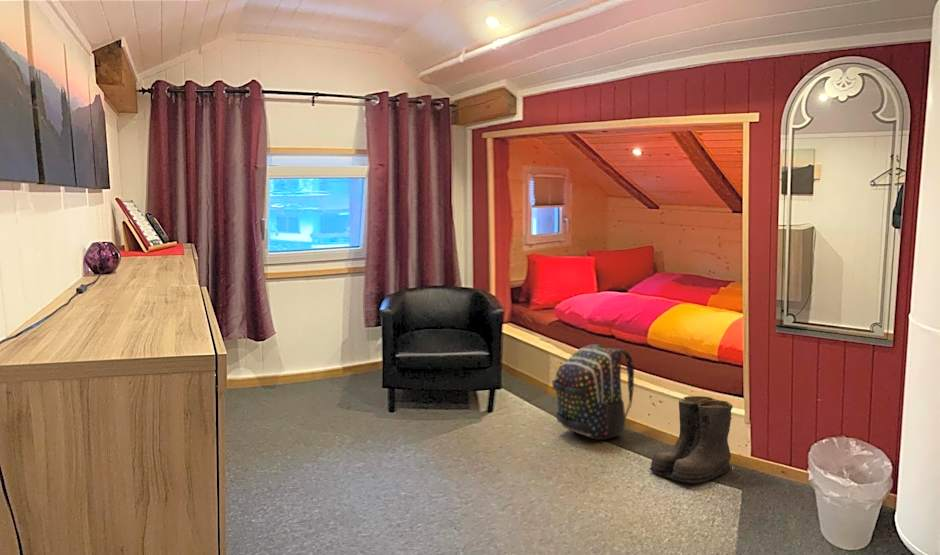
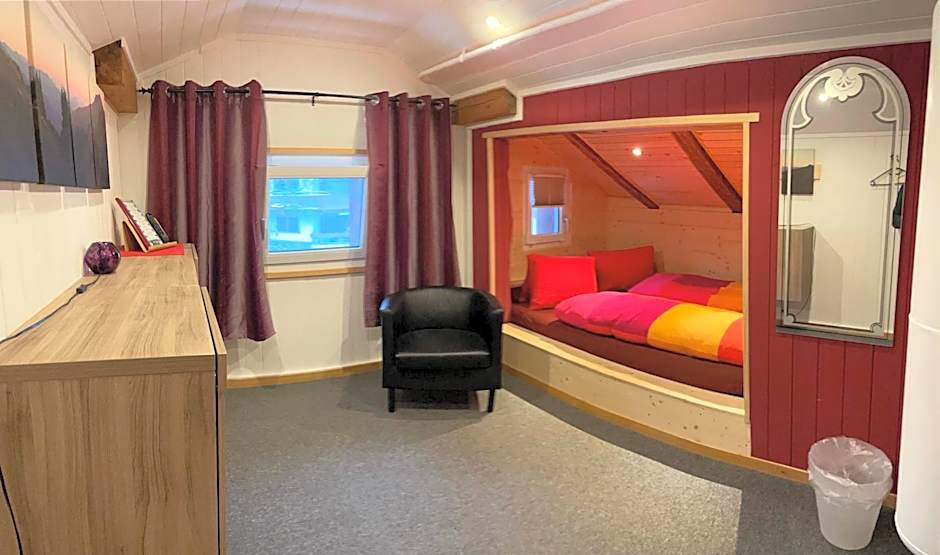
- backpack (594, 391)
- boots (692, 436)
